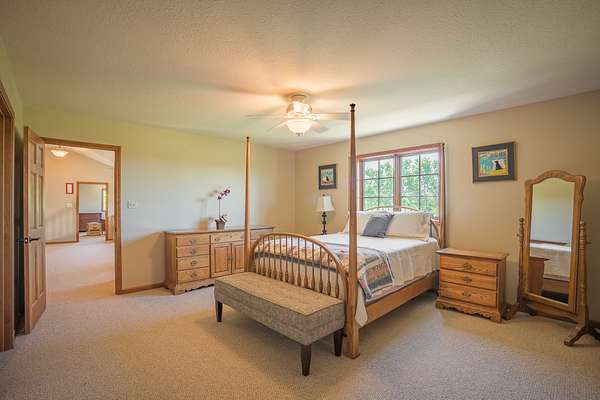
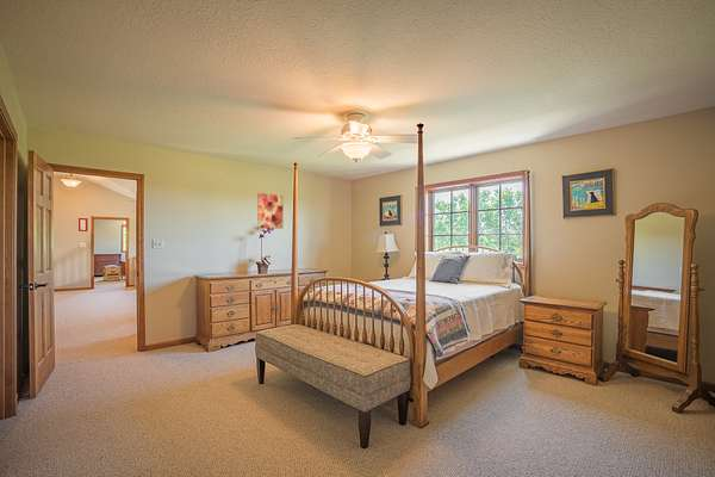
+ wall art (271, 211)
